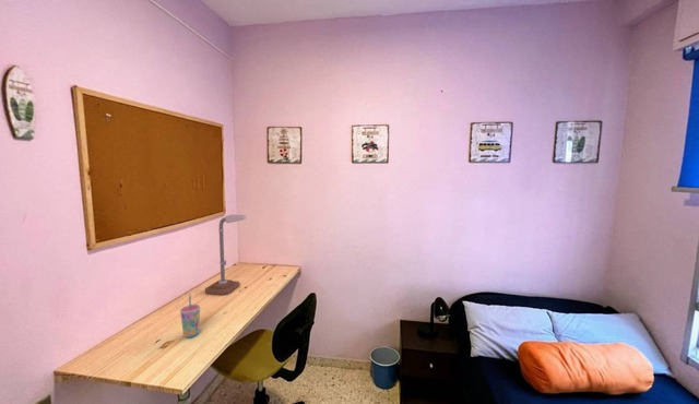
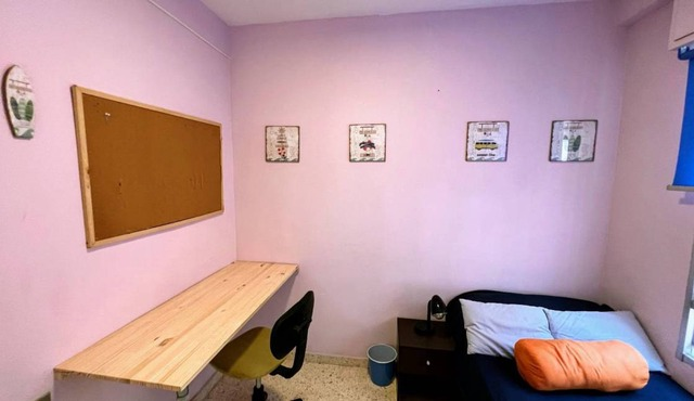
- desk lamp (223, 252)
- cup (190, 314)
